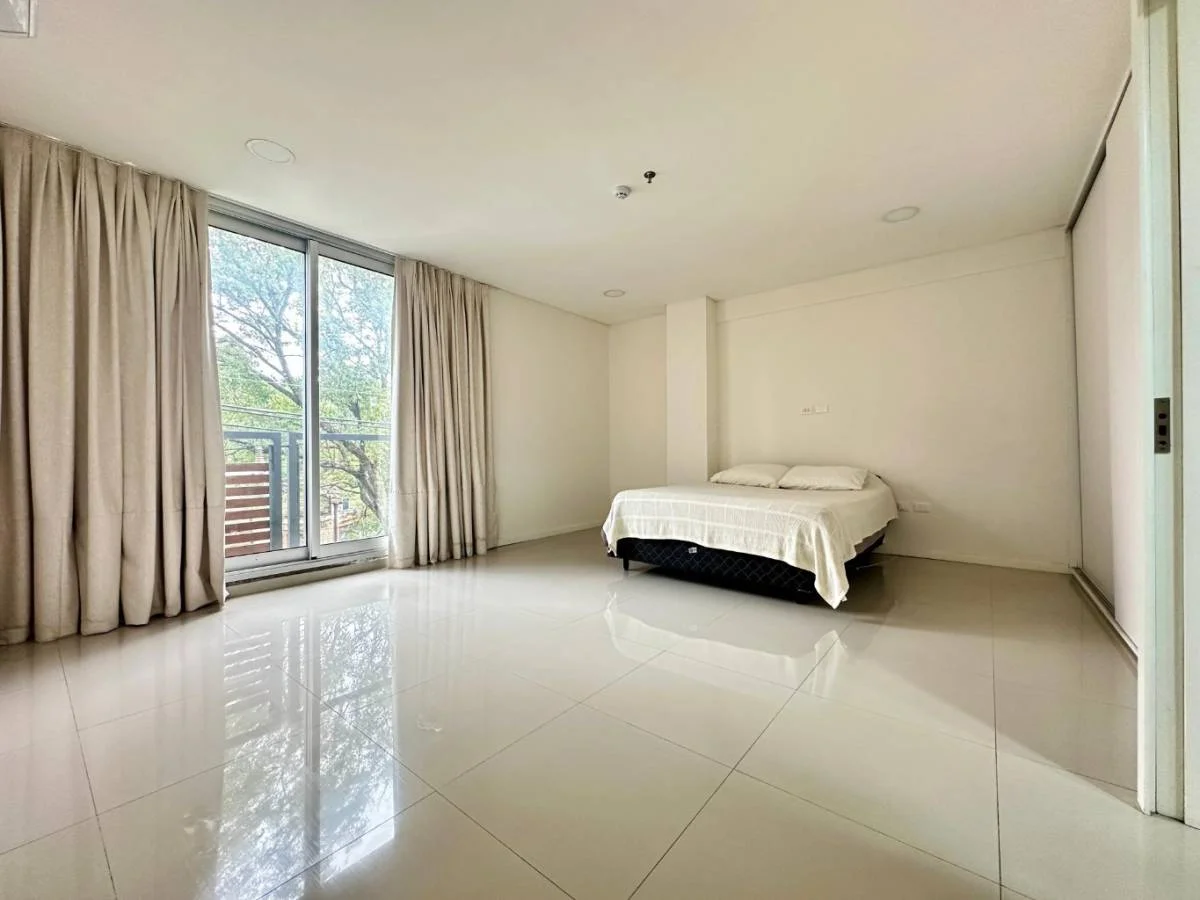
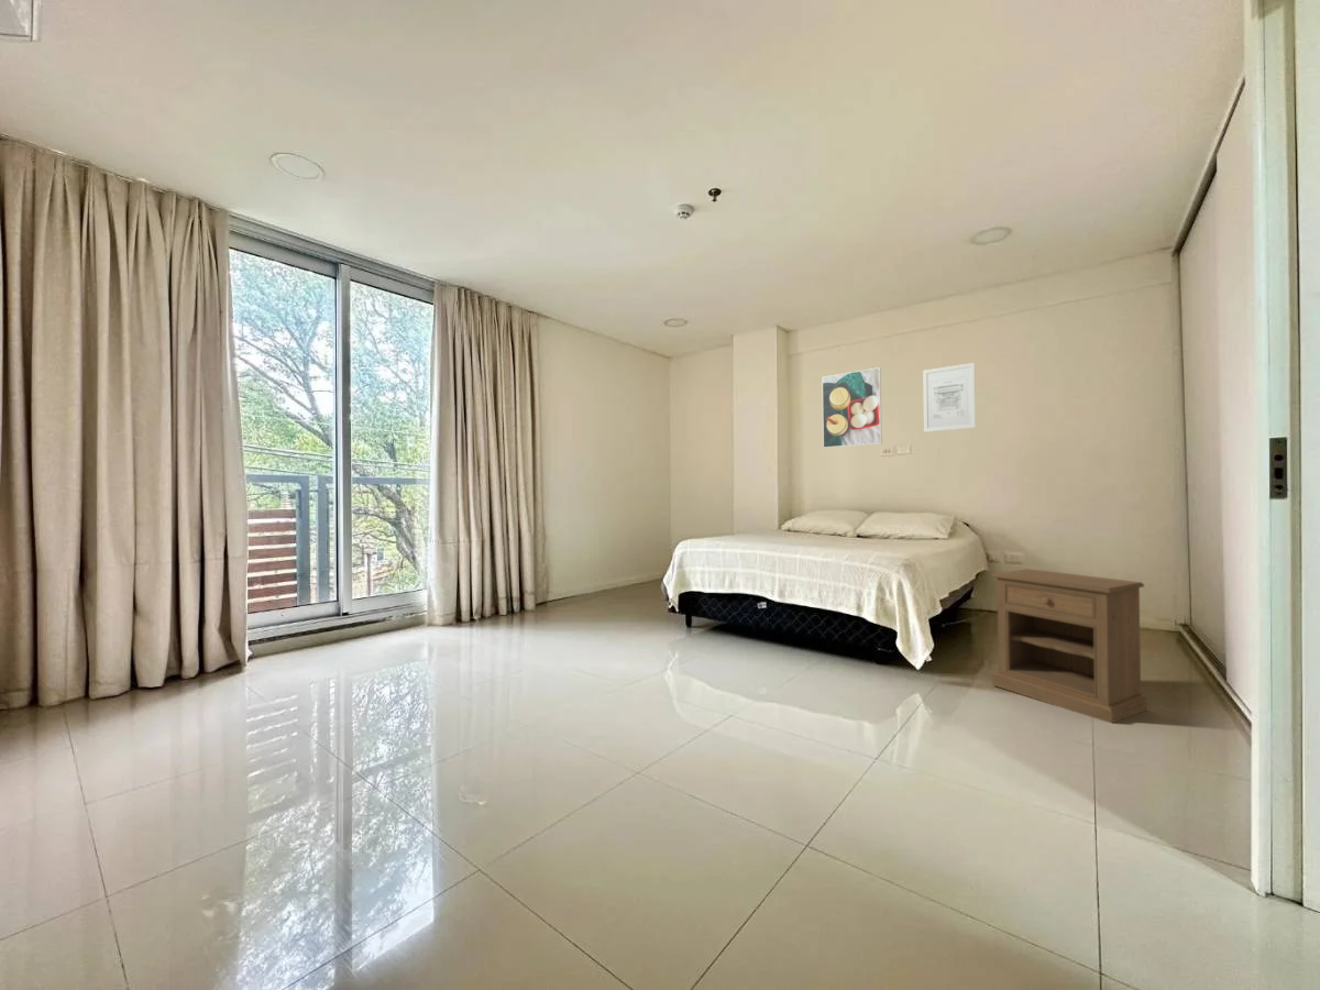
+ nightstand (1063, 637)
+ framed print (850, 409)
+ wall art (948, 398)
